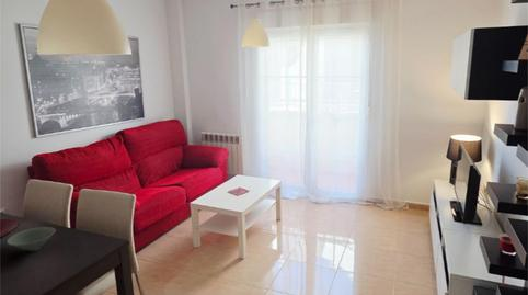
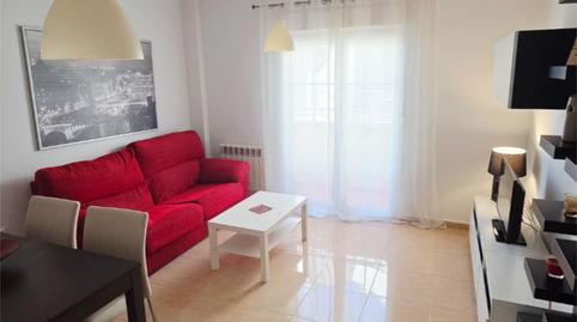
- bowl (33, 241)
